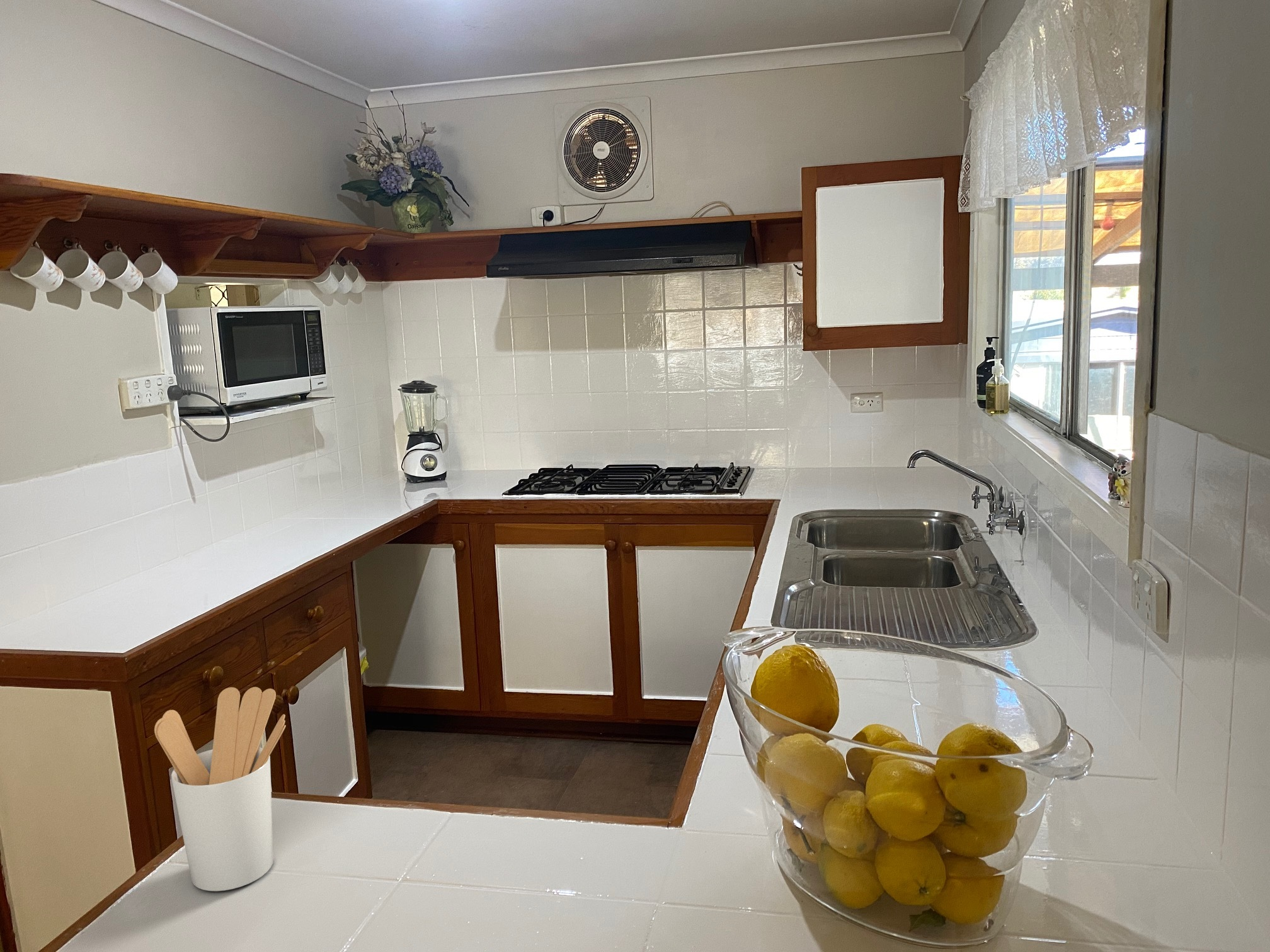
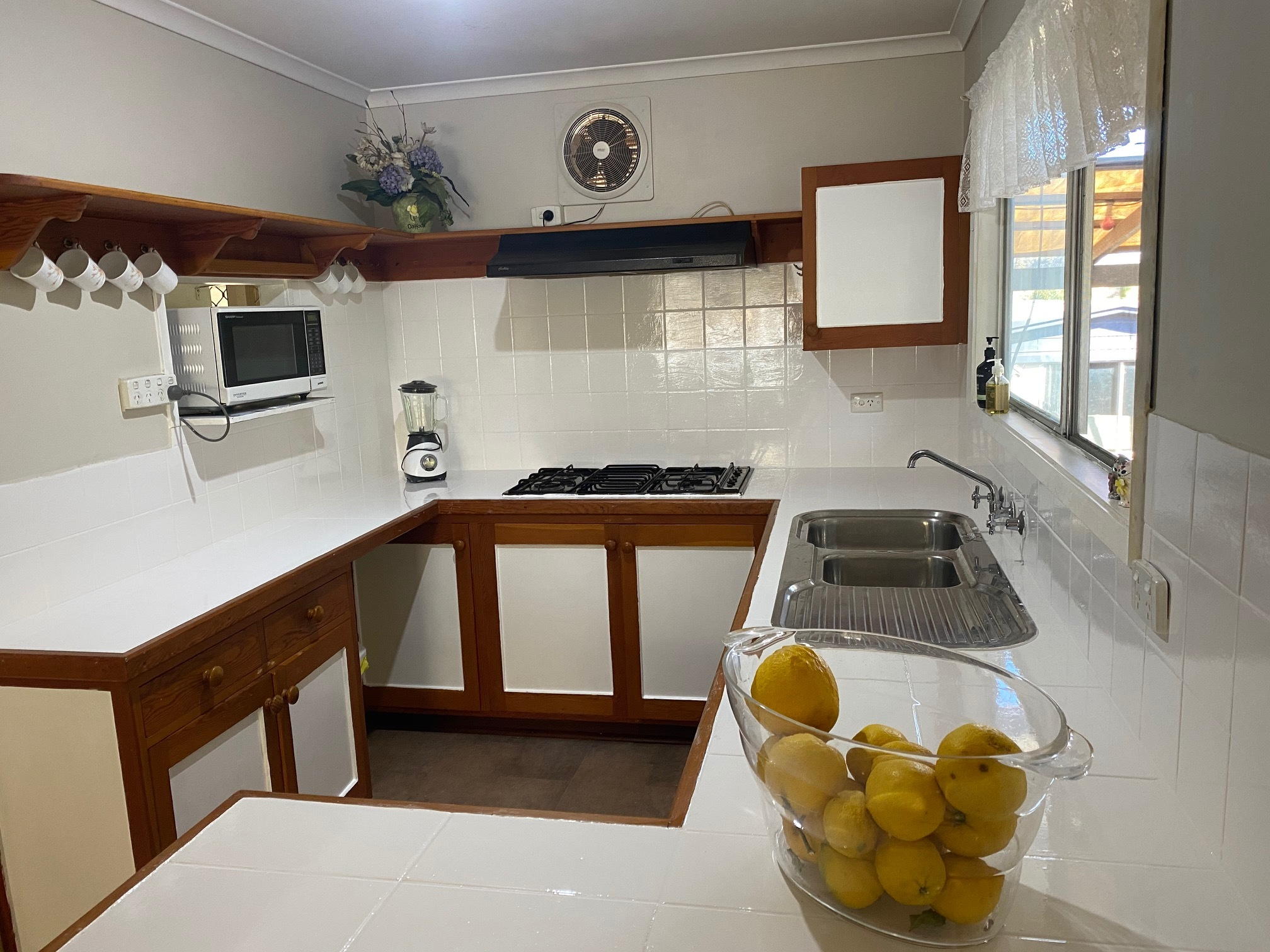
- utensil holder (233, 780)
